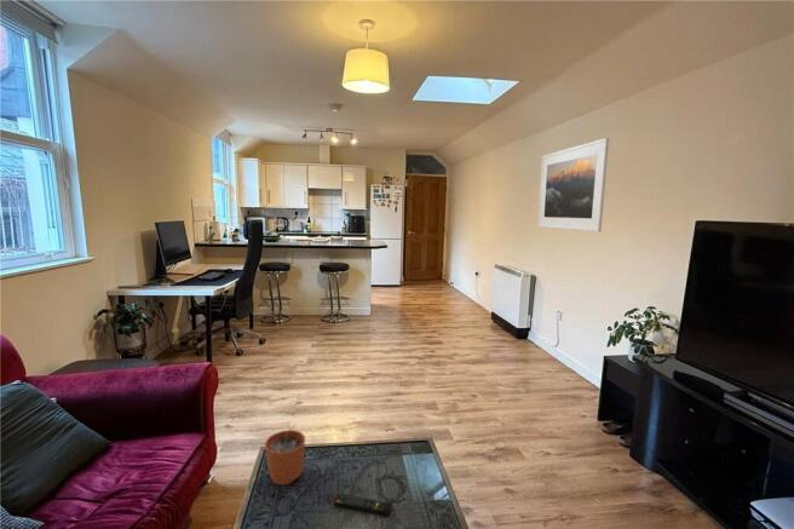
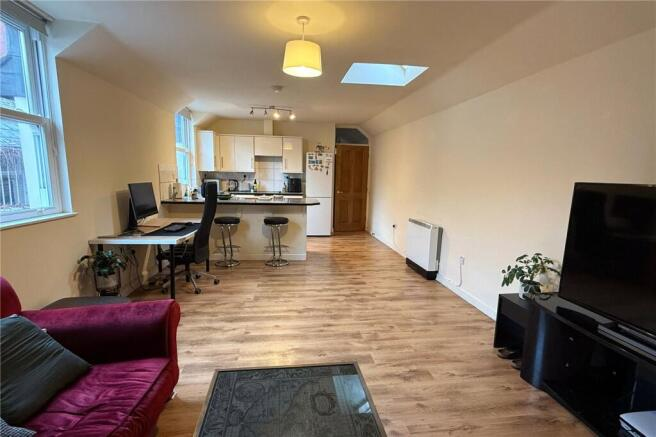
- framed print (568, 189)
- plant pot (284, 449)
- remote control (362, 504)
